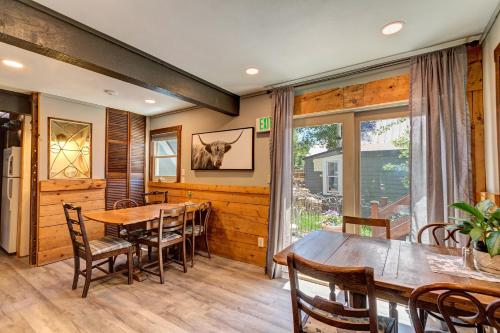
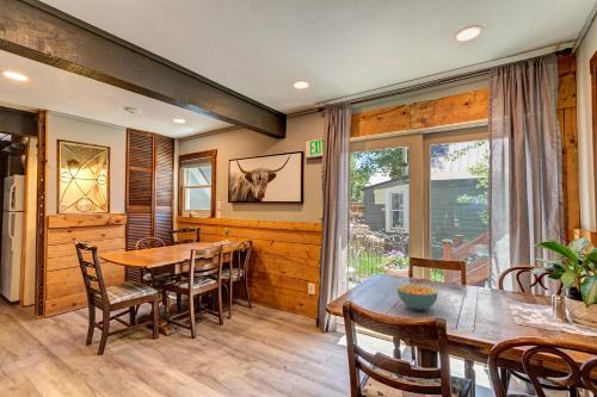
+ cereal bowl (417, 298)
